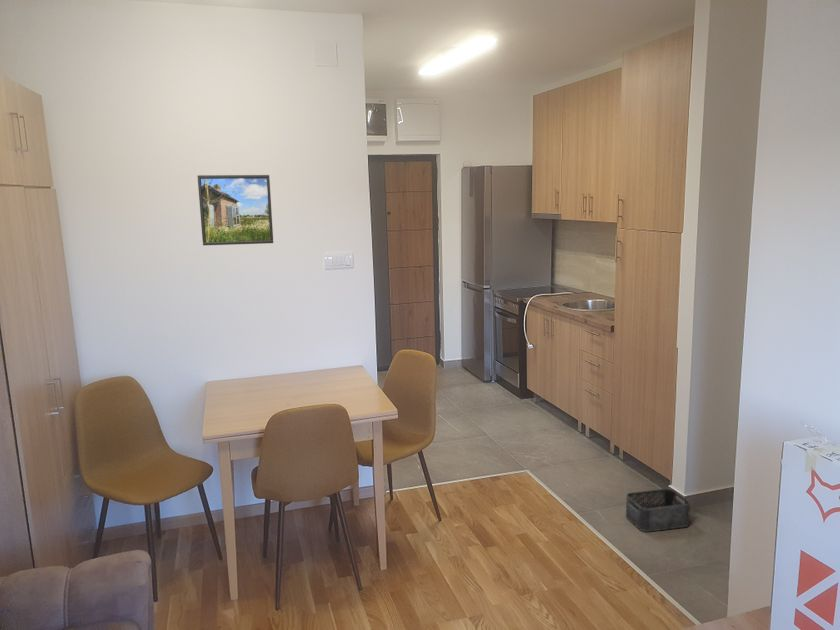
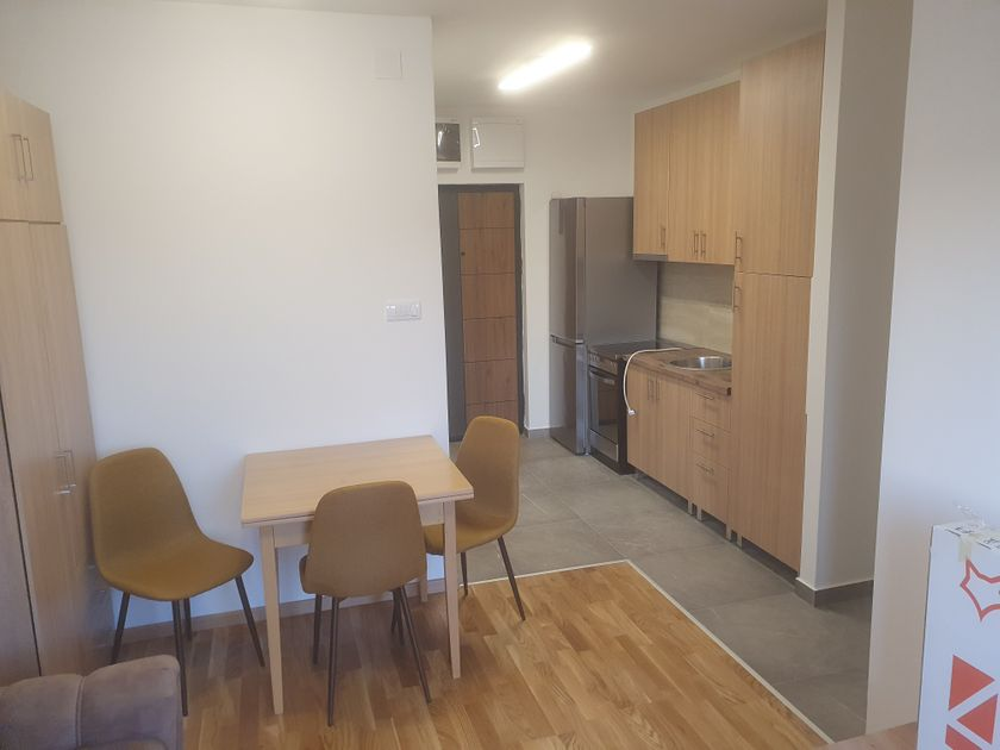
- storage bin (657, 509)
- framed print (236, 210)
